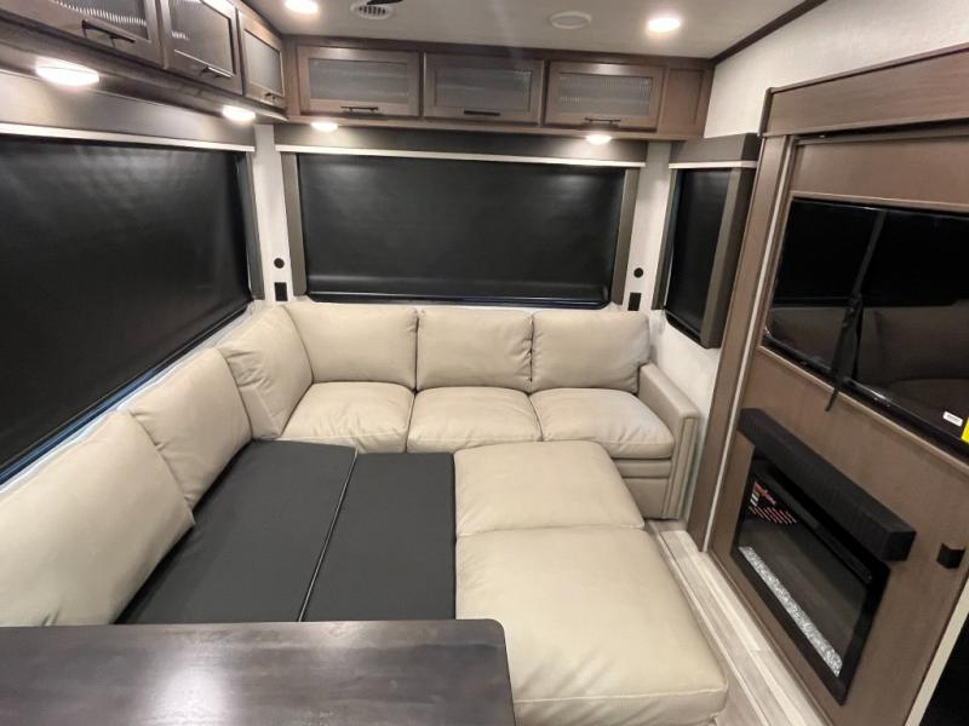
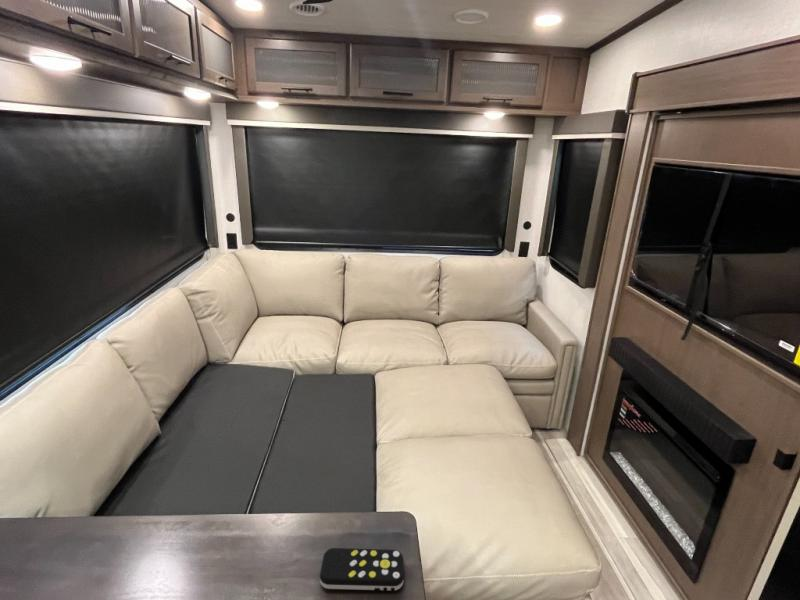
+ remote control (362, 568)
